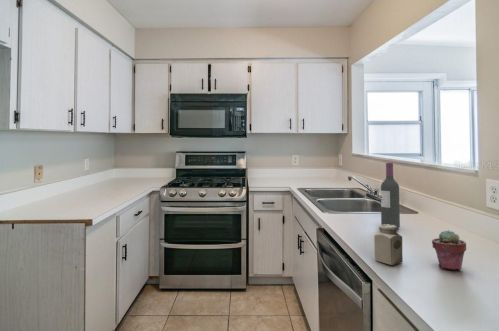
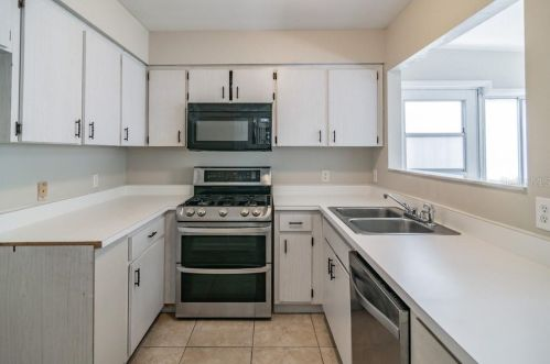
- salt shaker (388, 243)
- wine bottle (390, 194)
- potted succulent (449, 248)
